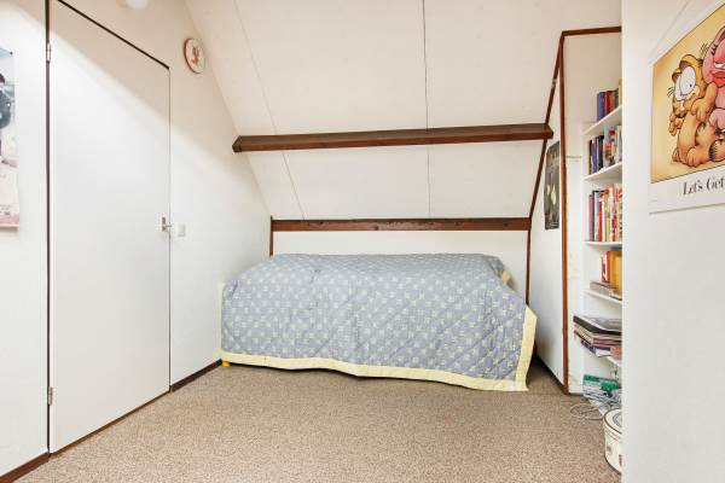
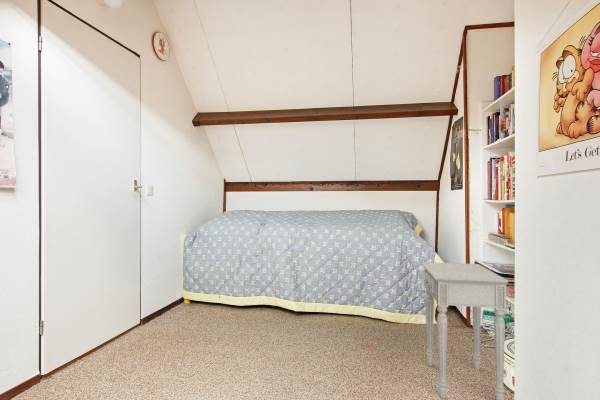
+ nightstand (446, 325)
